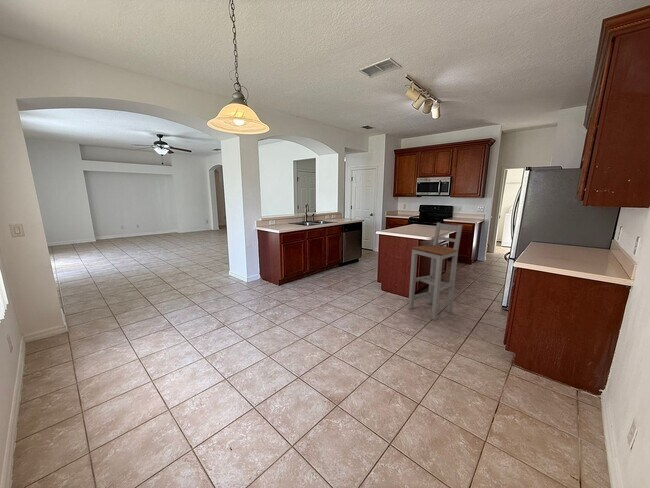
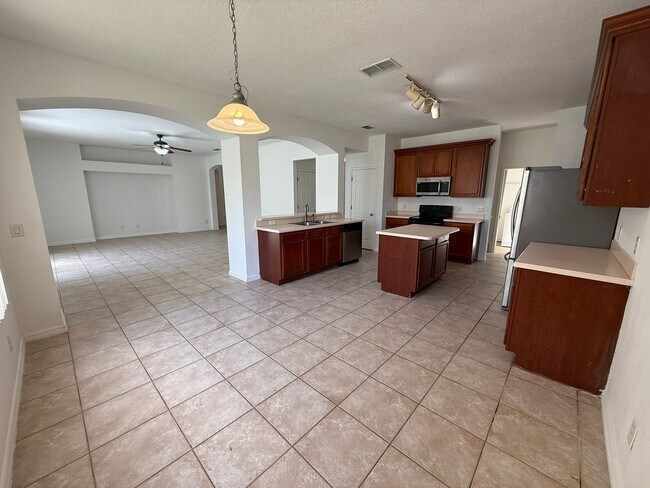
- bar stool (434, 269)
